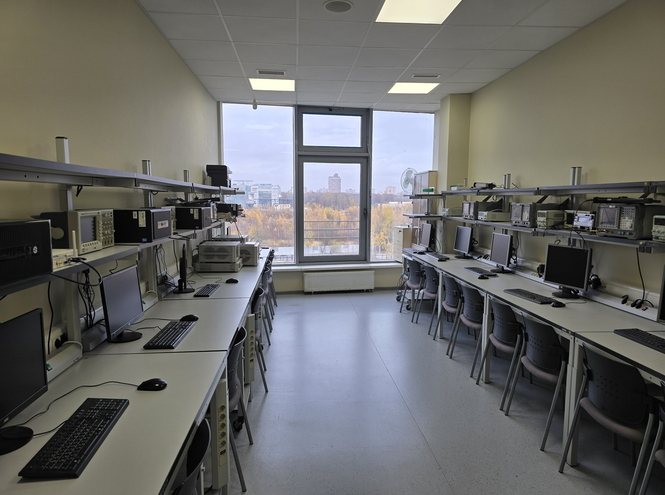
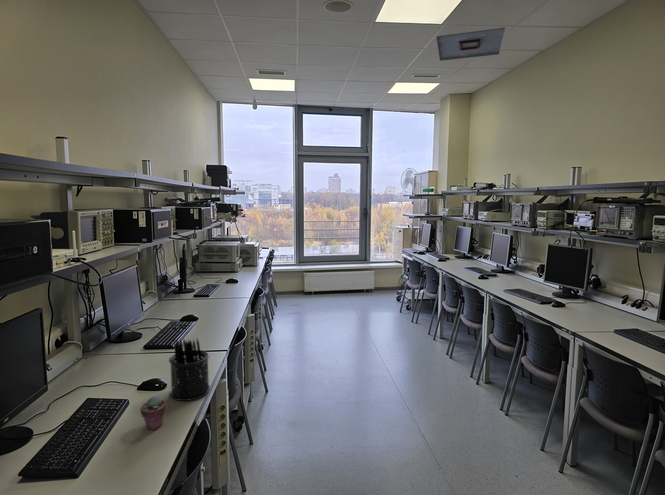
+ ceiling vent (469, 45)
+ potted succulent (153, 411)
+ pen holder (189, 365)
